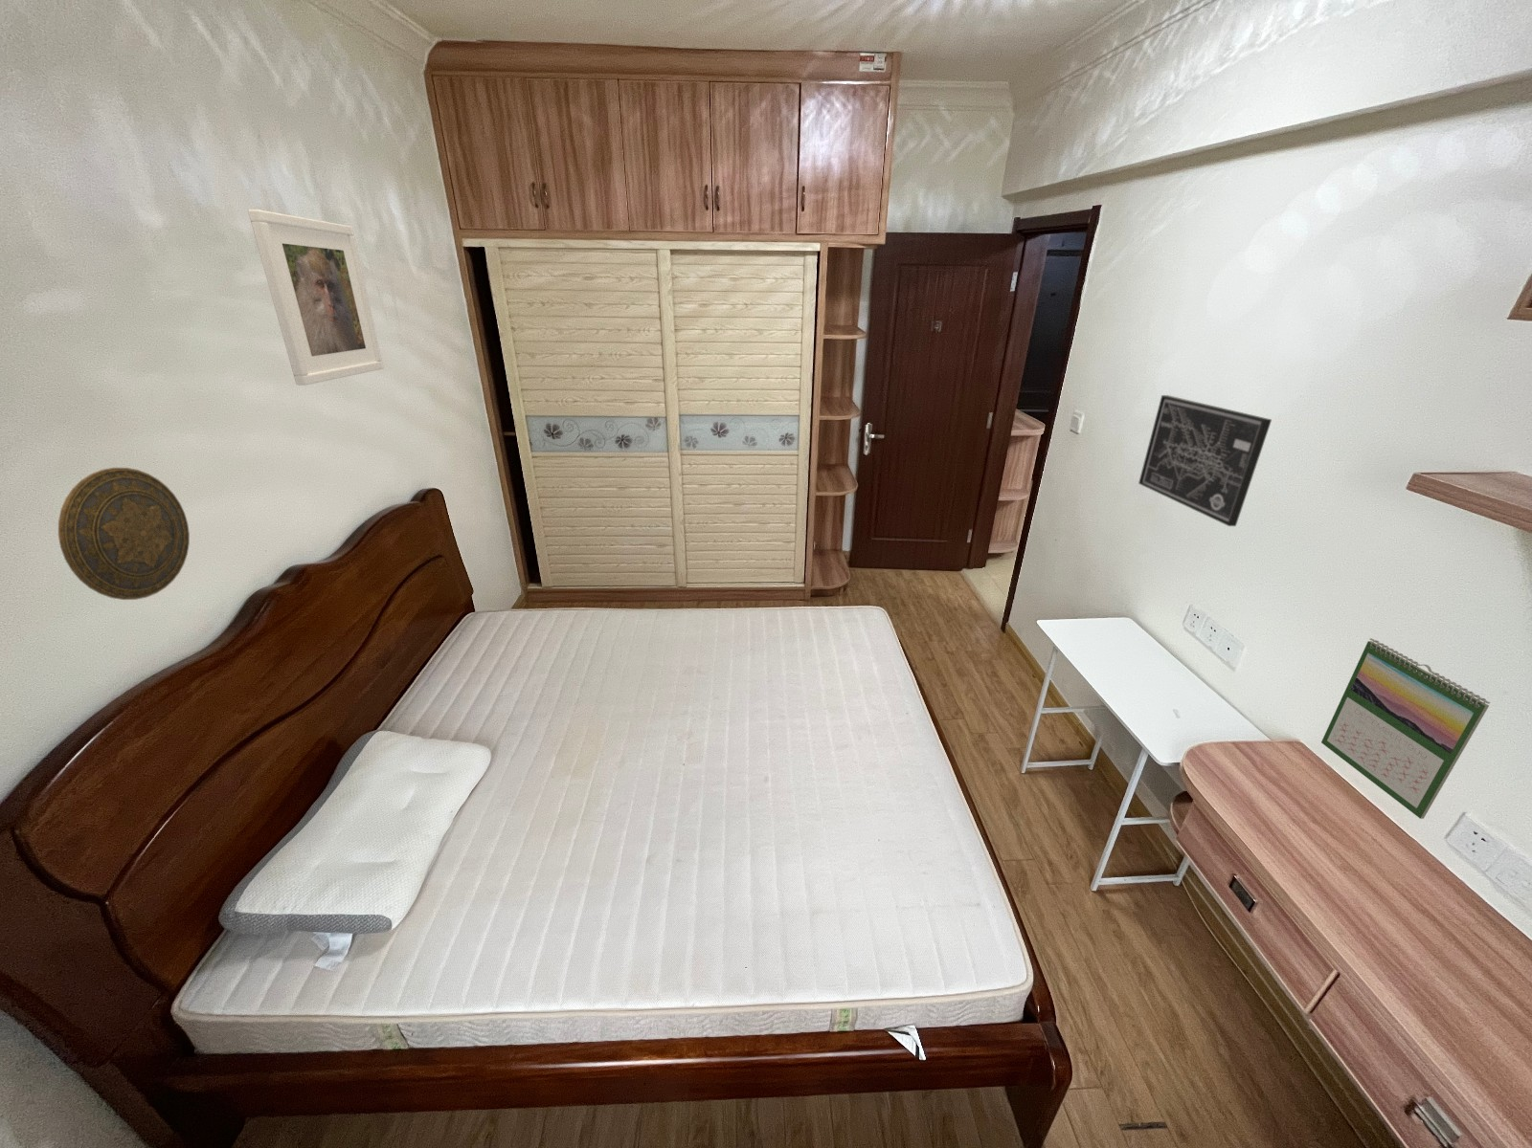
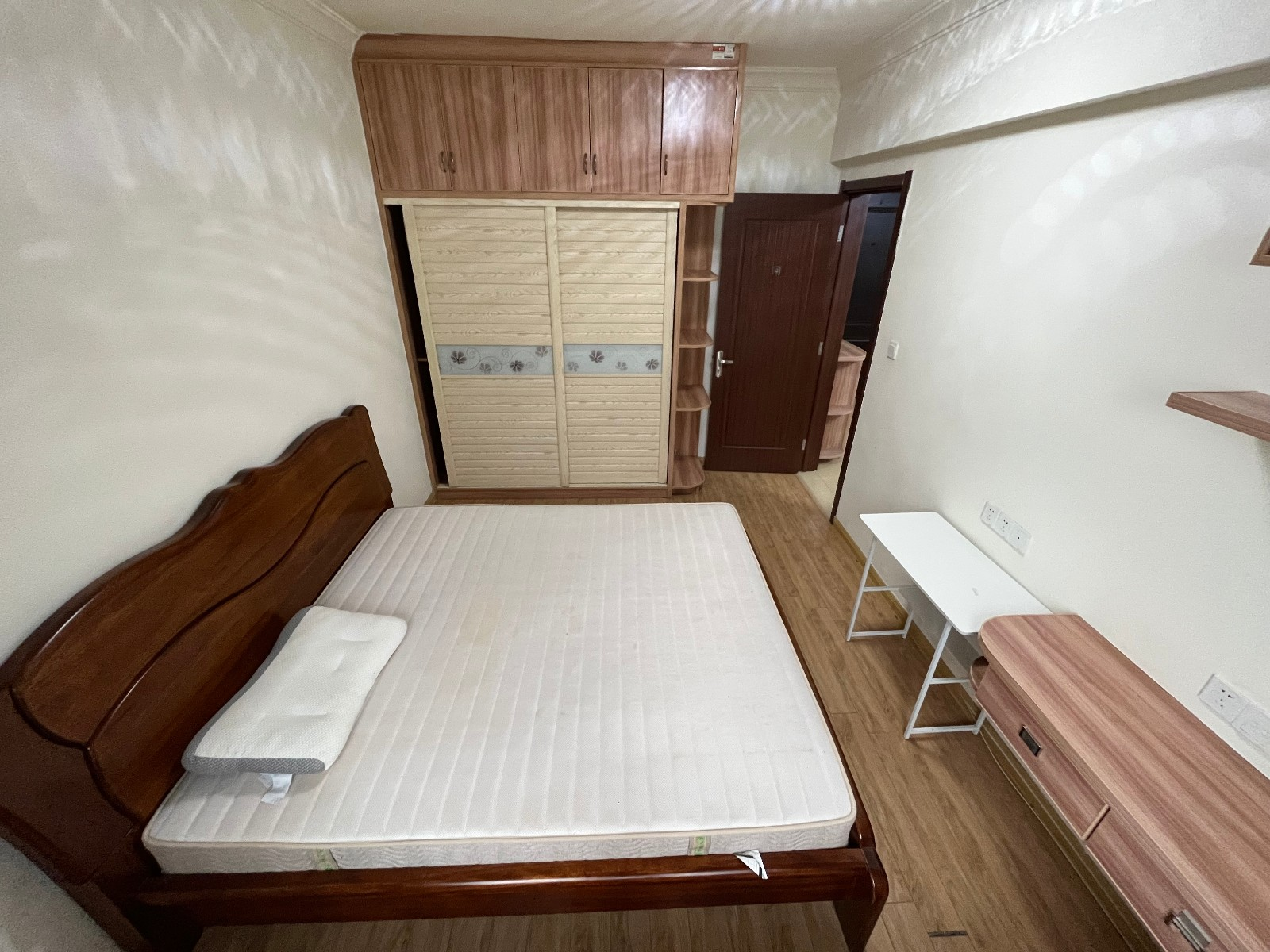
- decorative plate (136, 534)
- wall art (1195, 456)
- calendar (1396, 724)
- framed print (326, 300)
